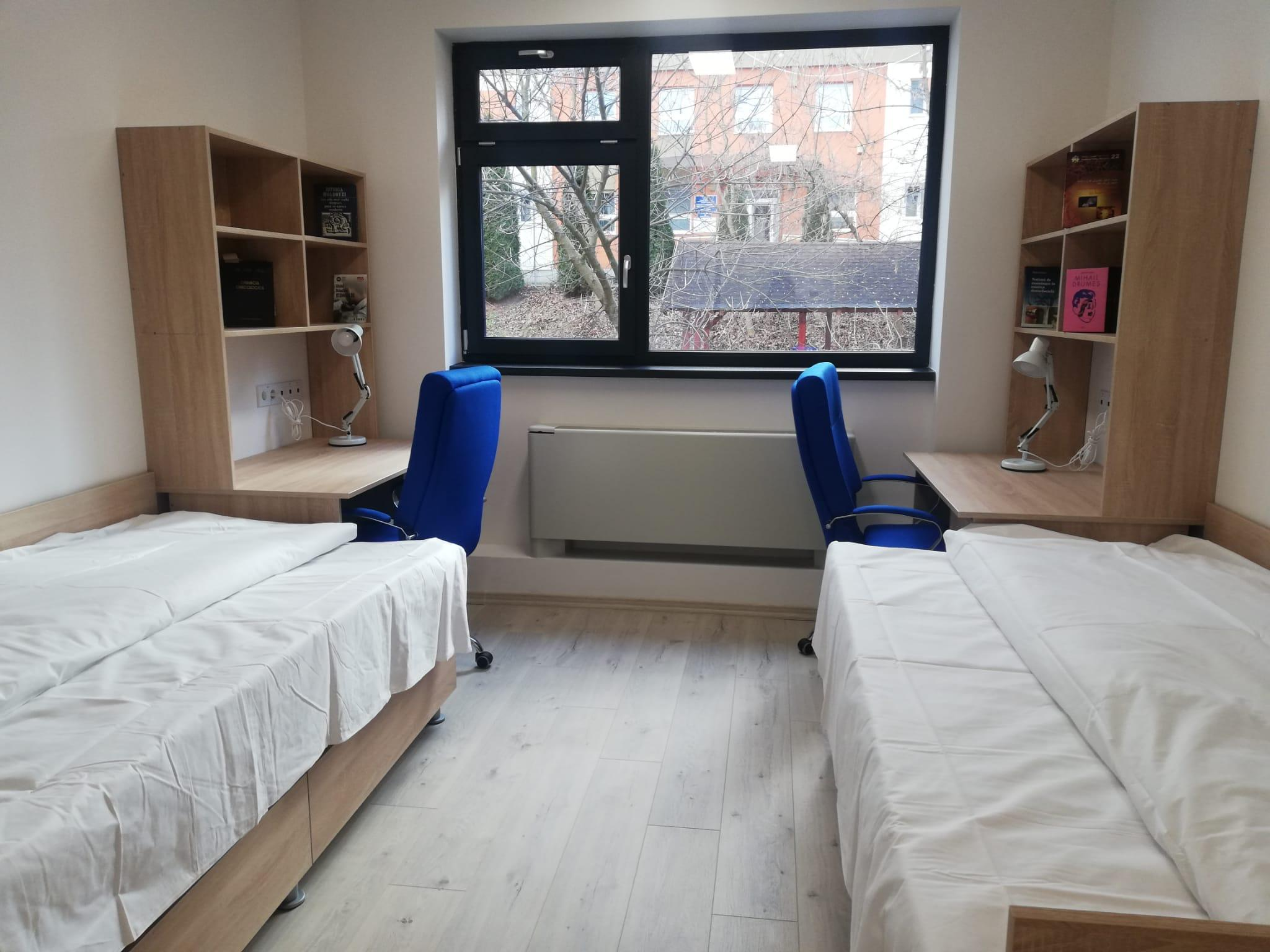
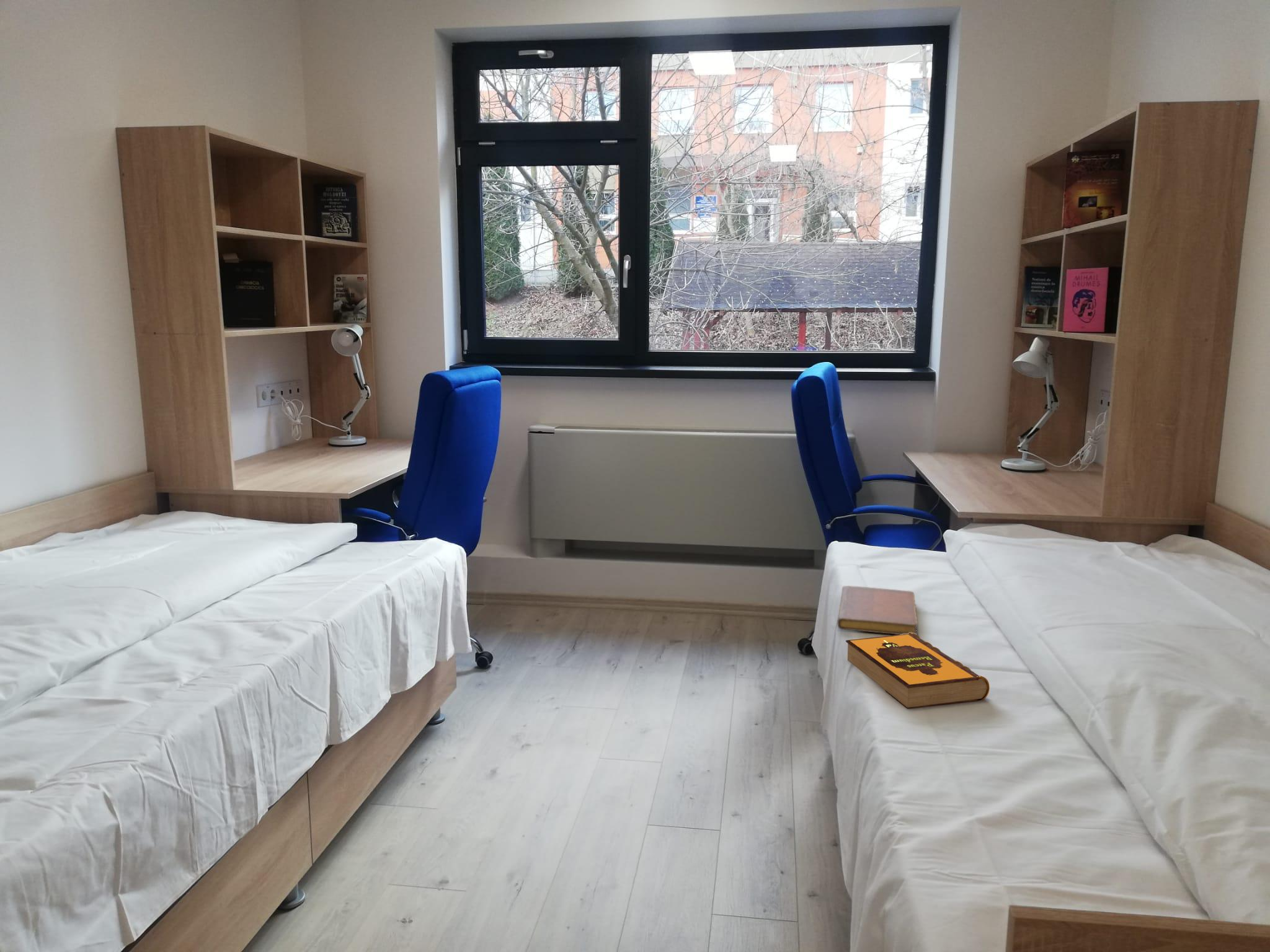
+ notebook (877, 609)
+ hardback book (914, 668)
